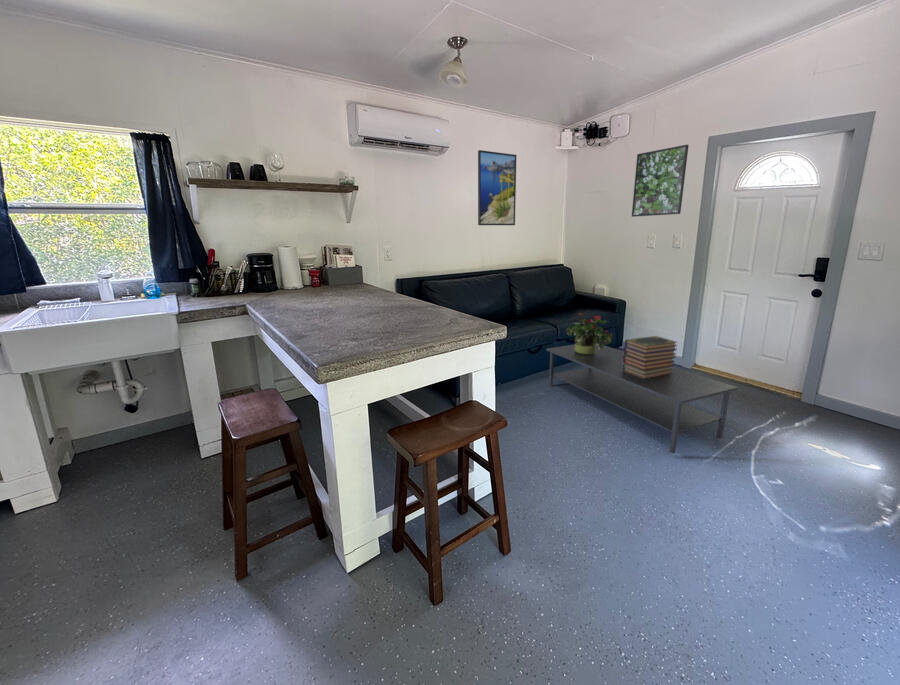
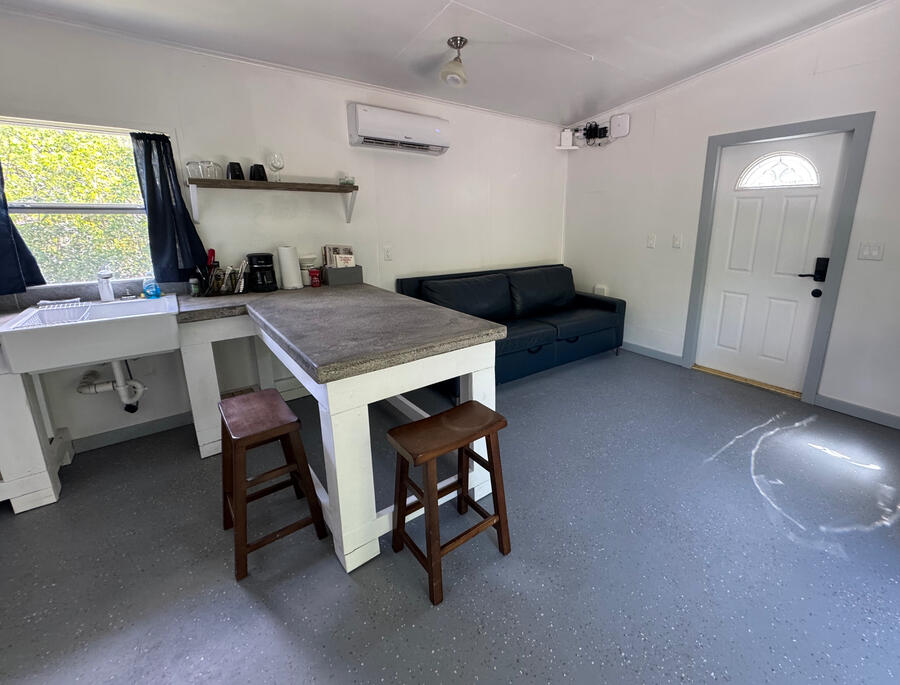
- potted plant (588, 332)
- book stack (649, 356)
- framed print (497, 189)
- coffee table (624, 387)
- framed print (658, 183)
